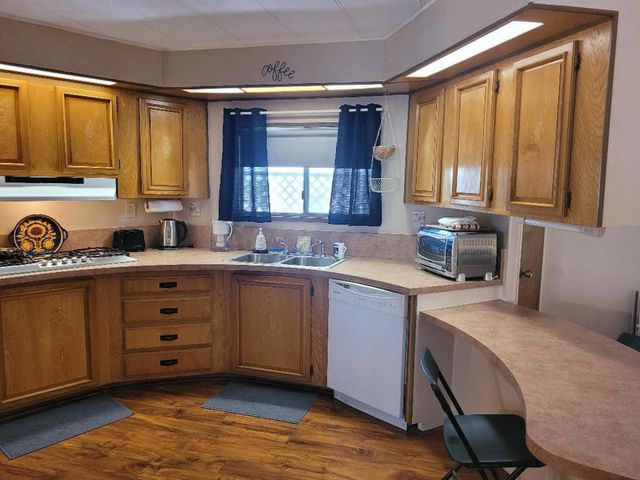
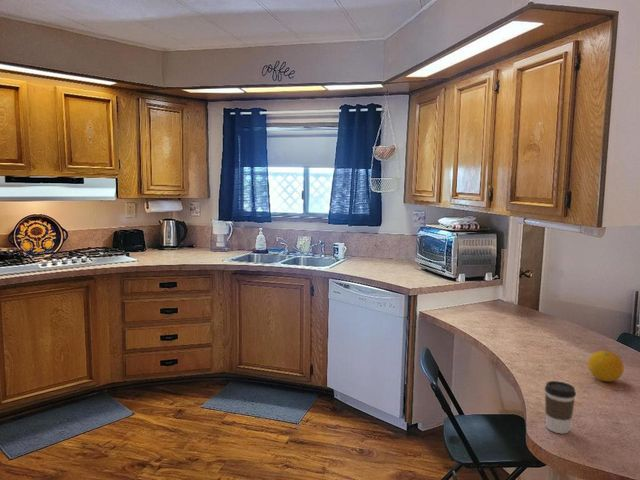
+ fruit (605, 365)
+ coffee cup (558, 407)
